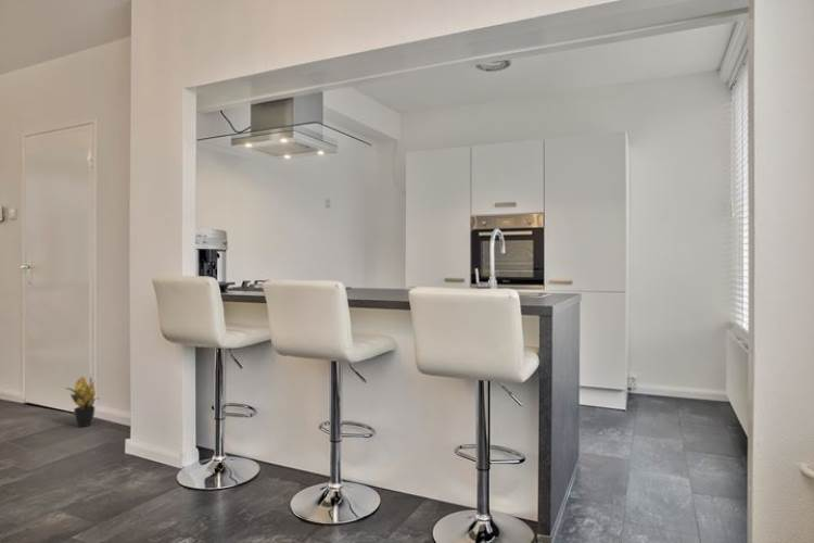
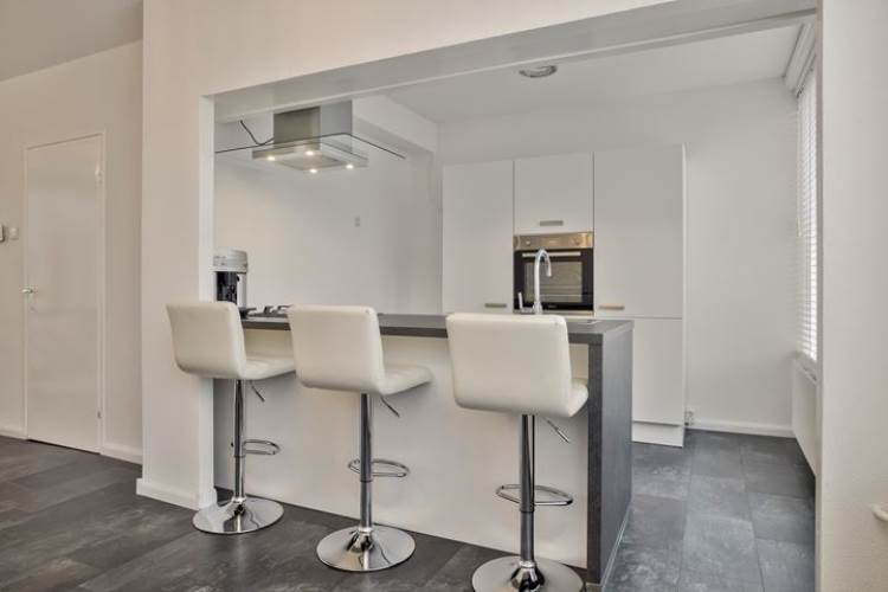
- potted plant (84, 400)
